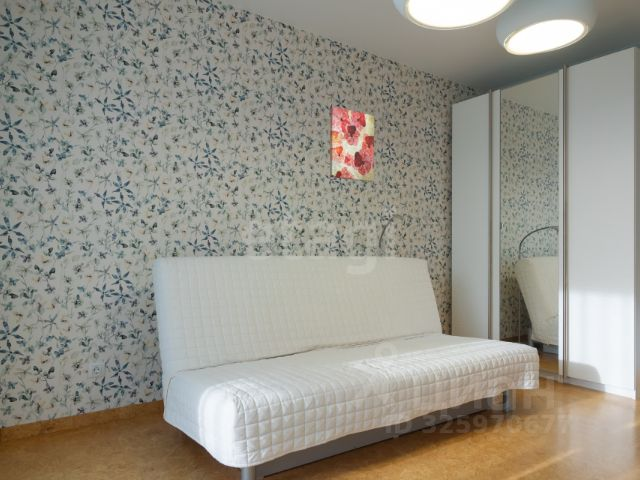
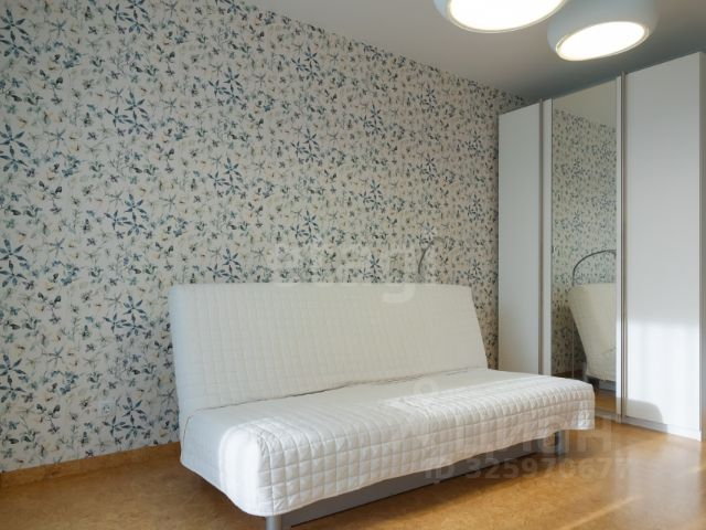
- wall art (352, 145)
